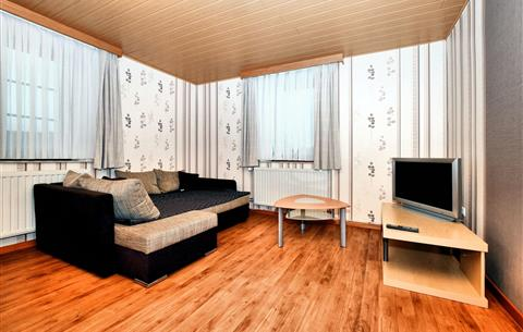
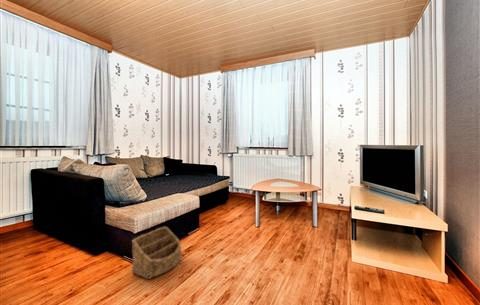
+ basket (159, 250)
